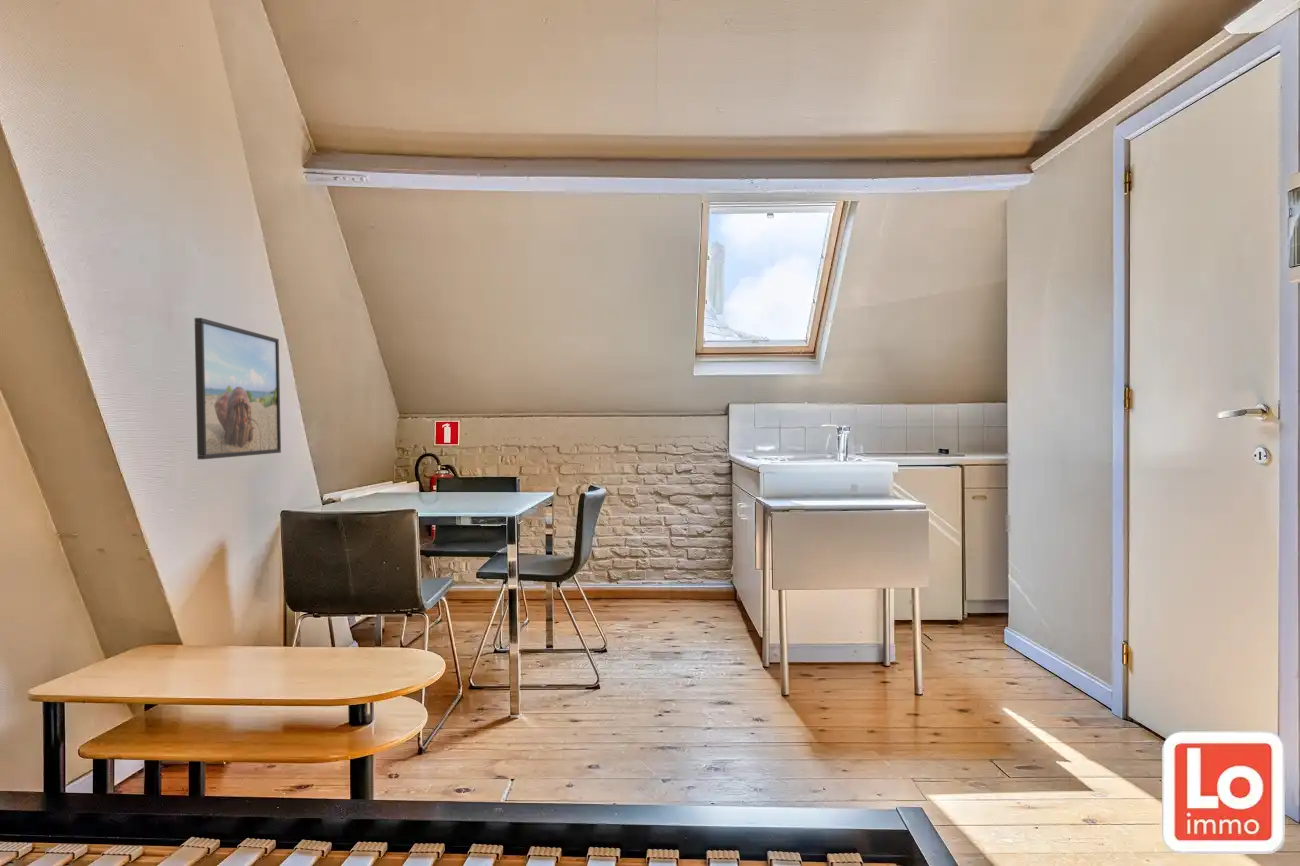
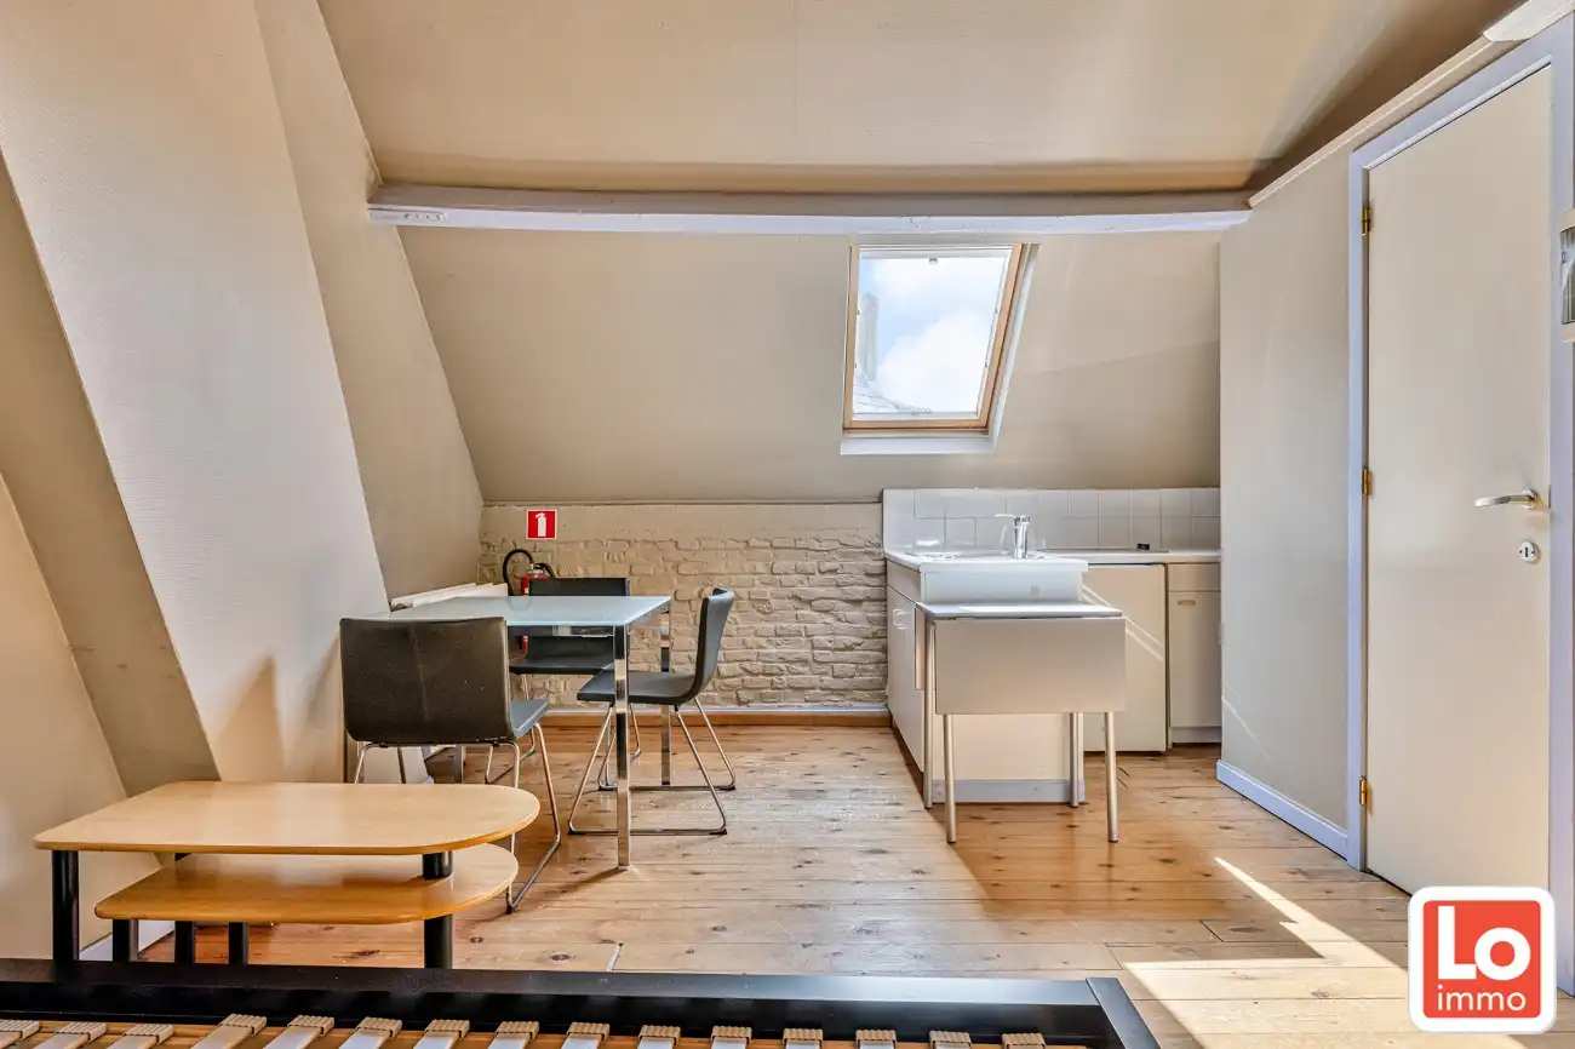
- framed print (242, 392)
